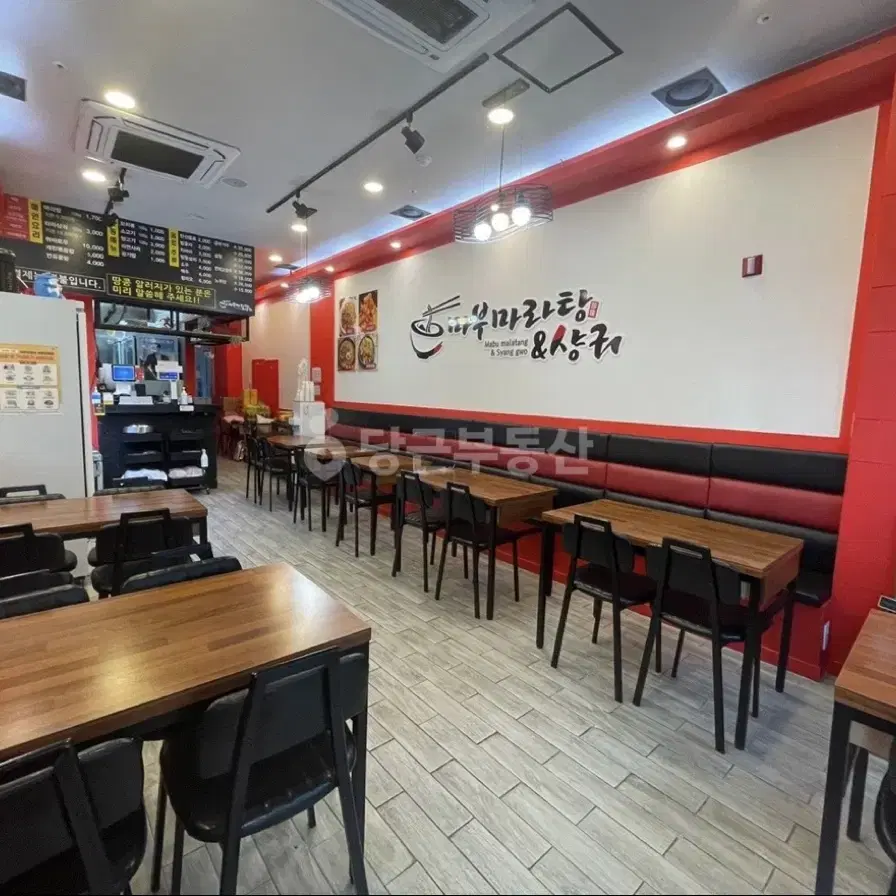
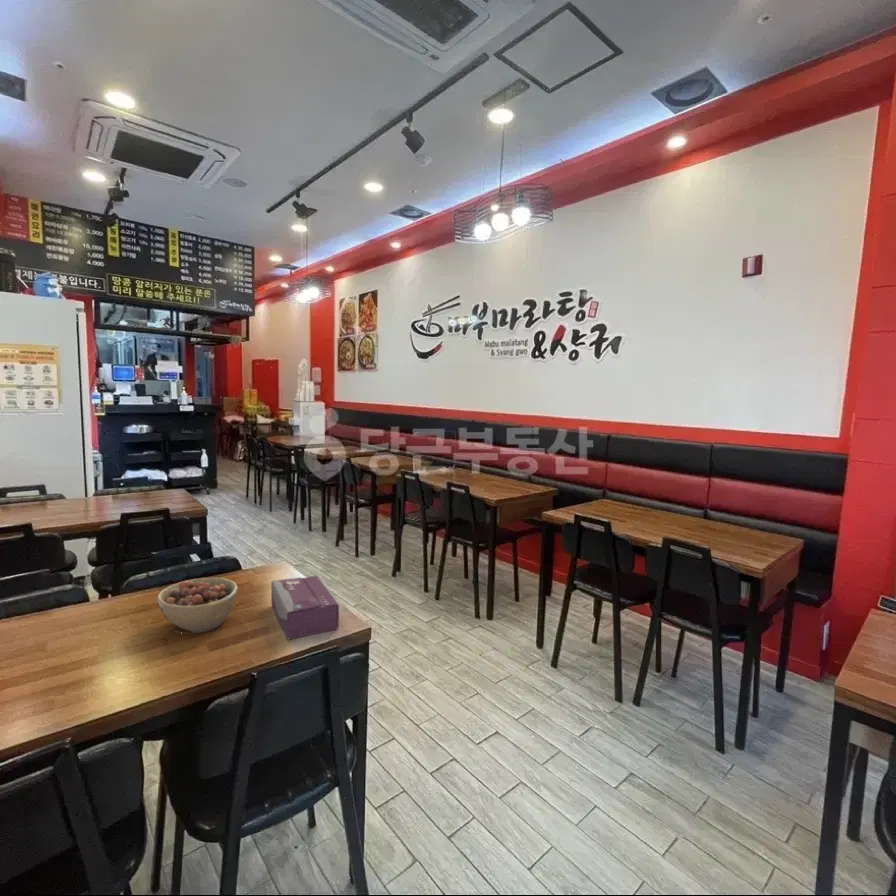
+ bowl (199, 601)
+ tissue box (303, 603)
